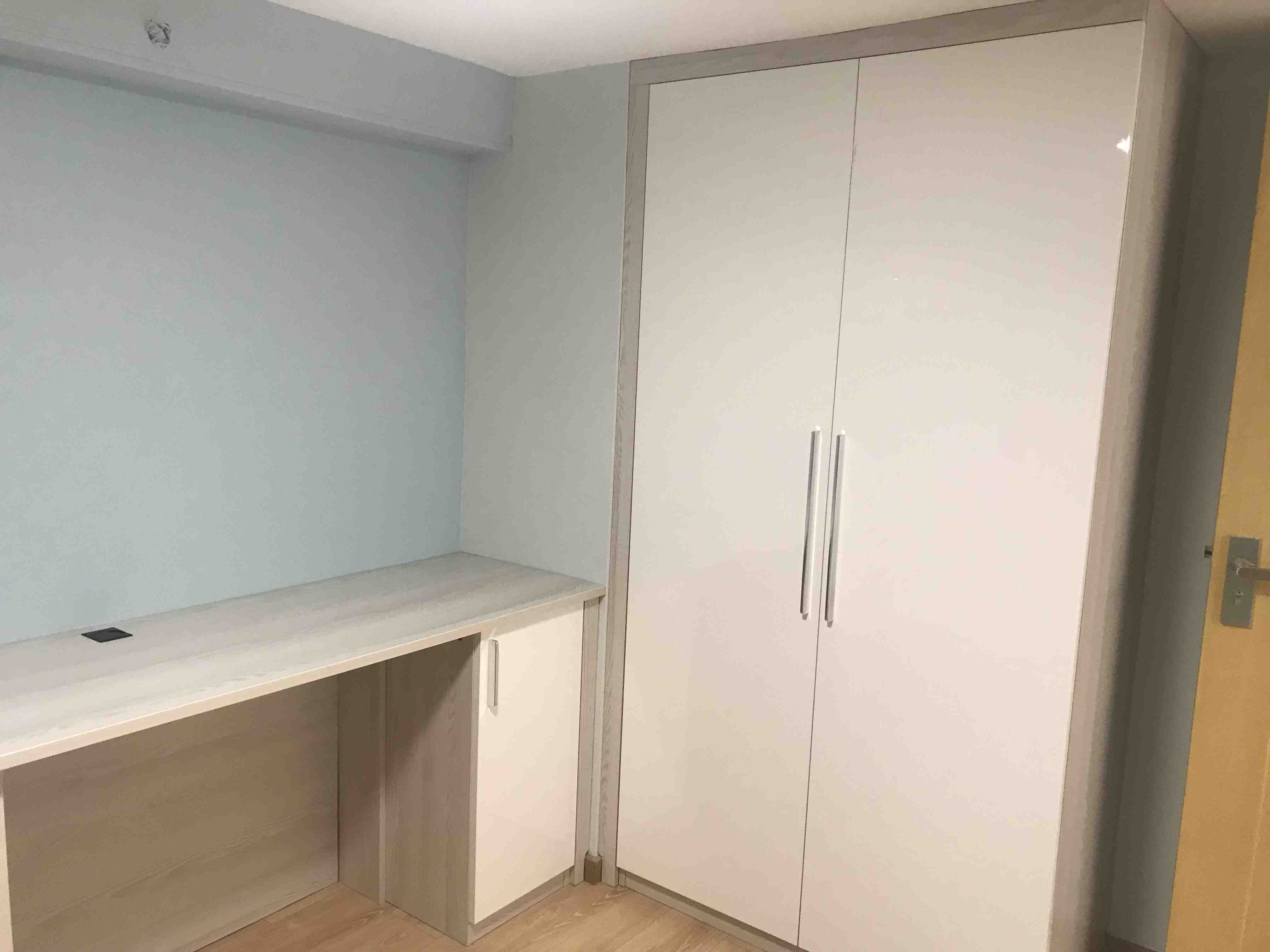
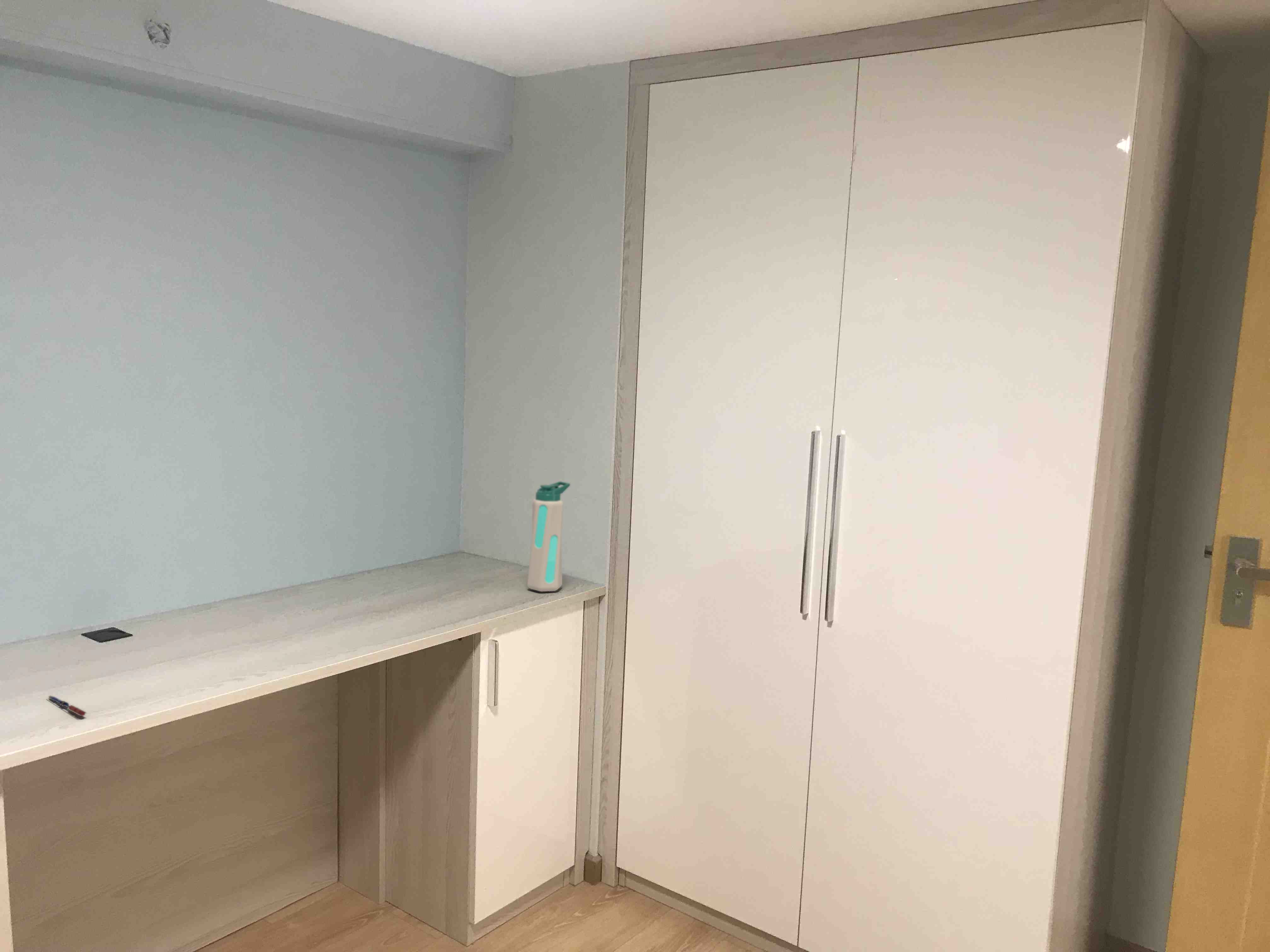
+ pen (66, 704)
+ water bottle (548, 536)
